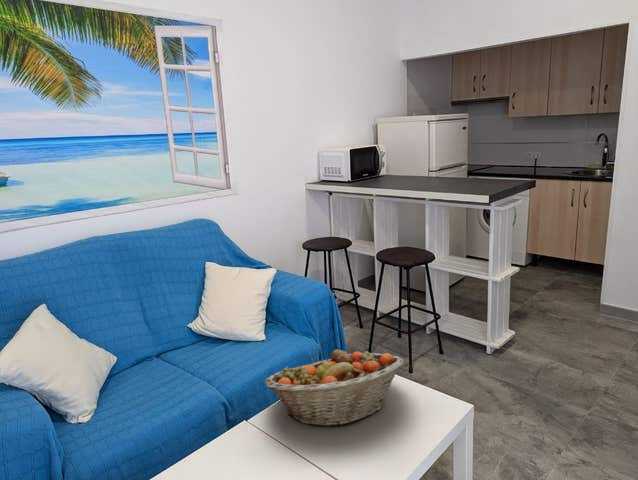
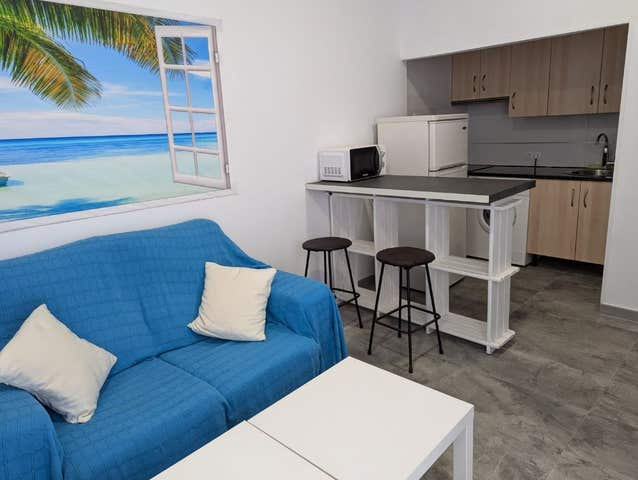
- fruit basket (335, 380)
